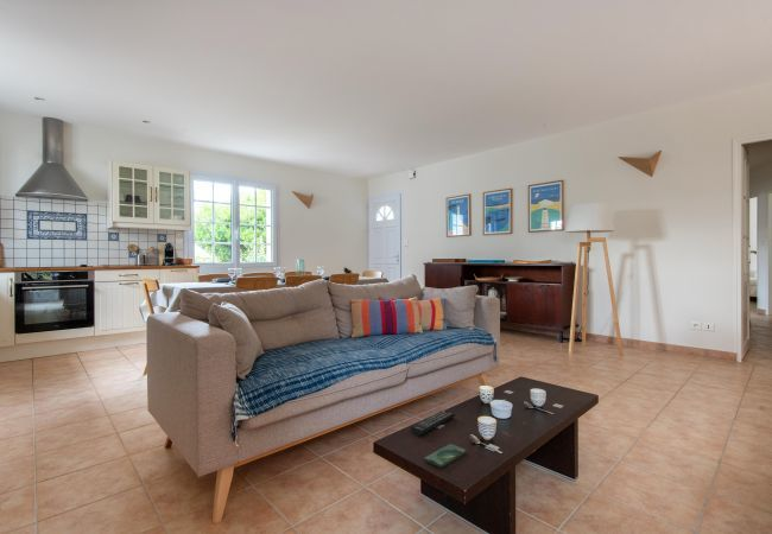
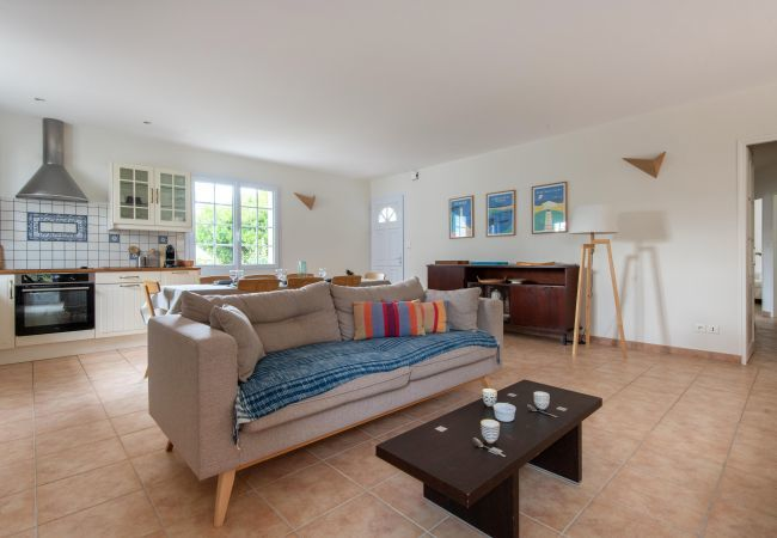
- smartphone (445, 454)
- remote control (434, 421)
